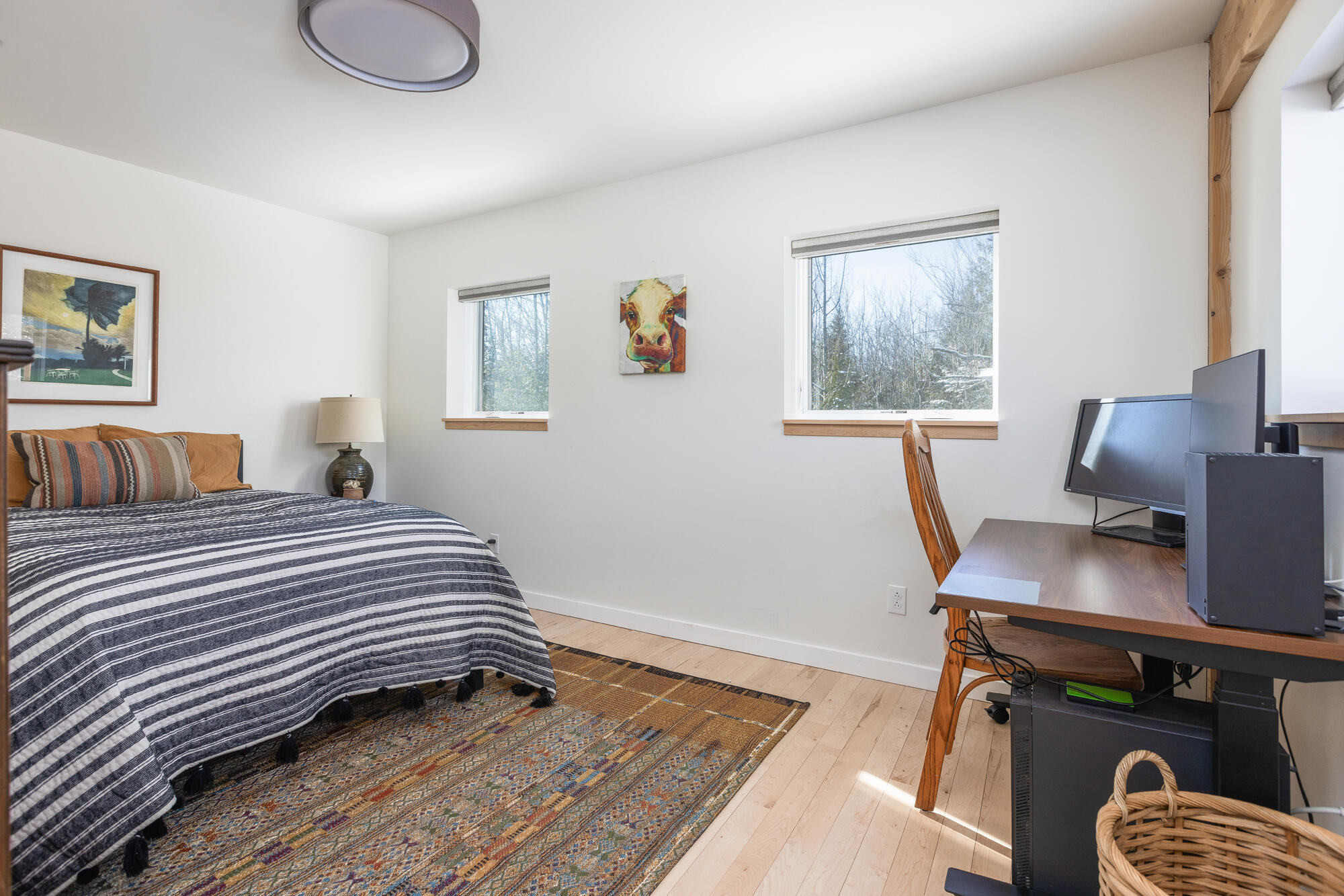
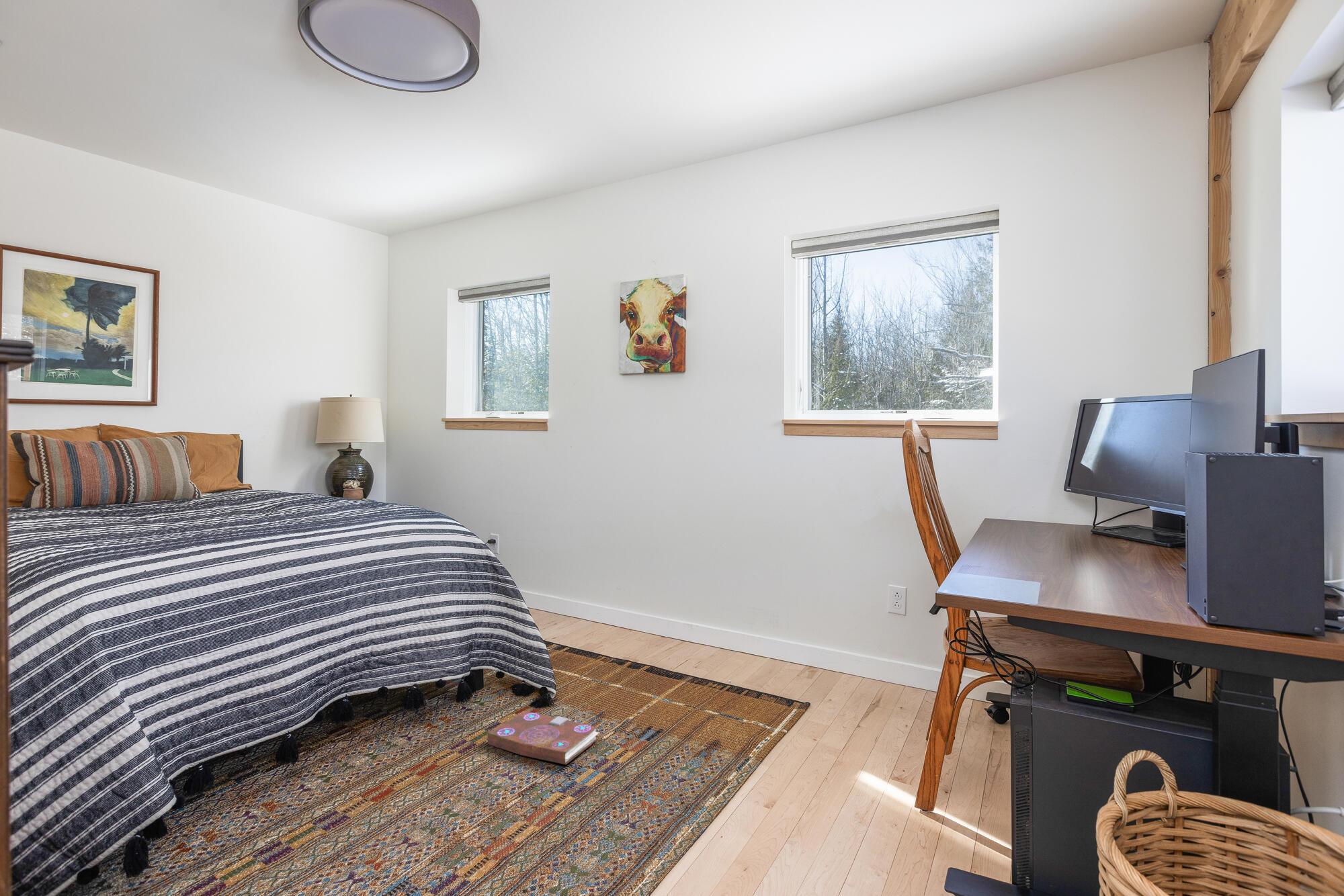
+ book (542, 734)
